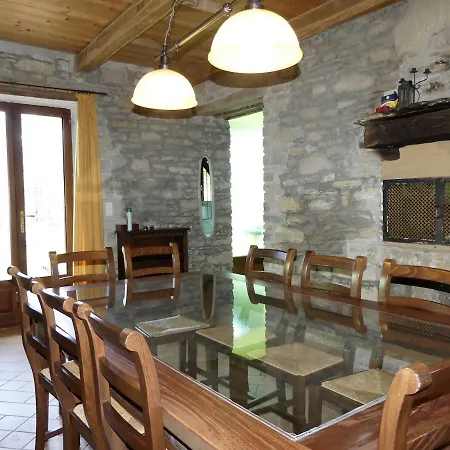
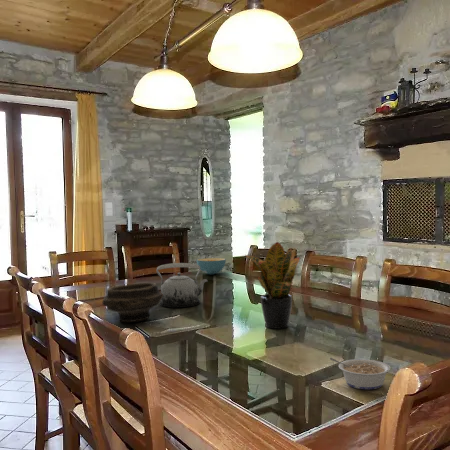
+ potted plant (274, 283)
+ cereal bowl (211, 266)
+ teapot (182, 282)
+ legume (362, 373)
+ bowl (133, 302)
